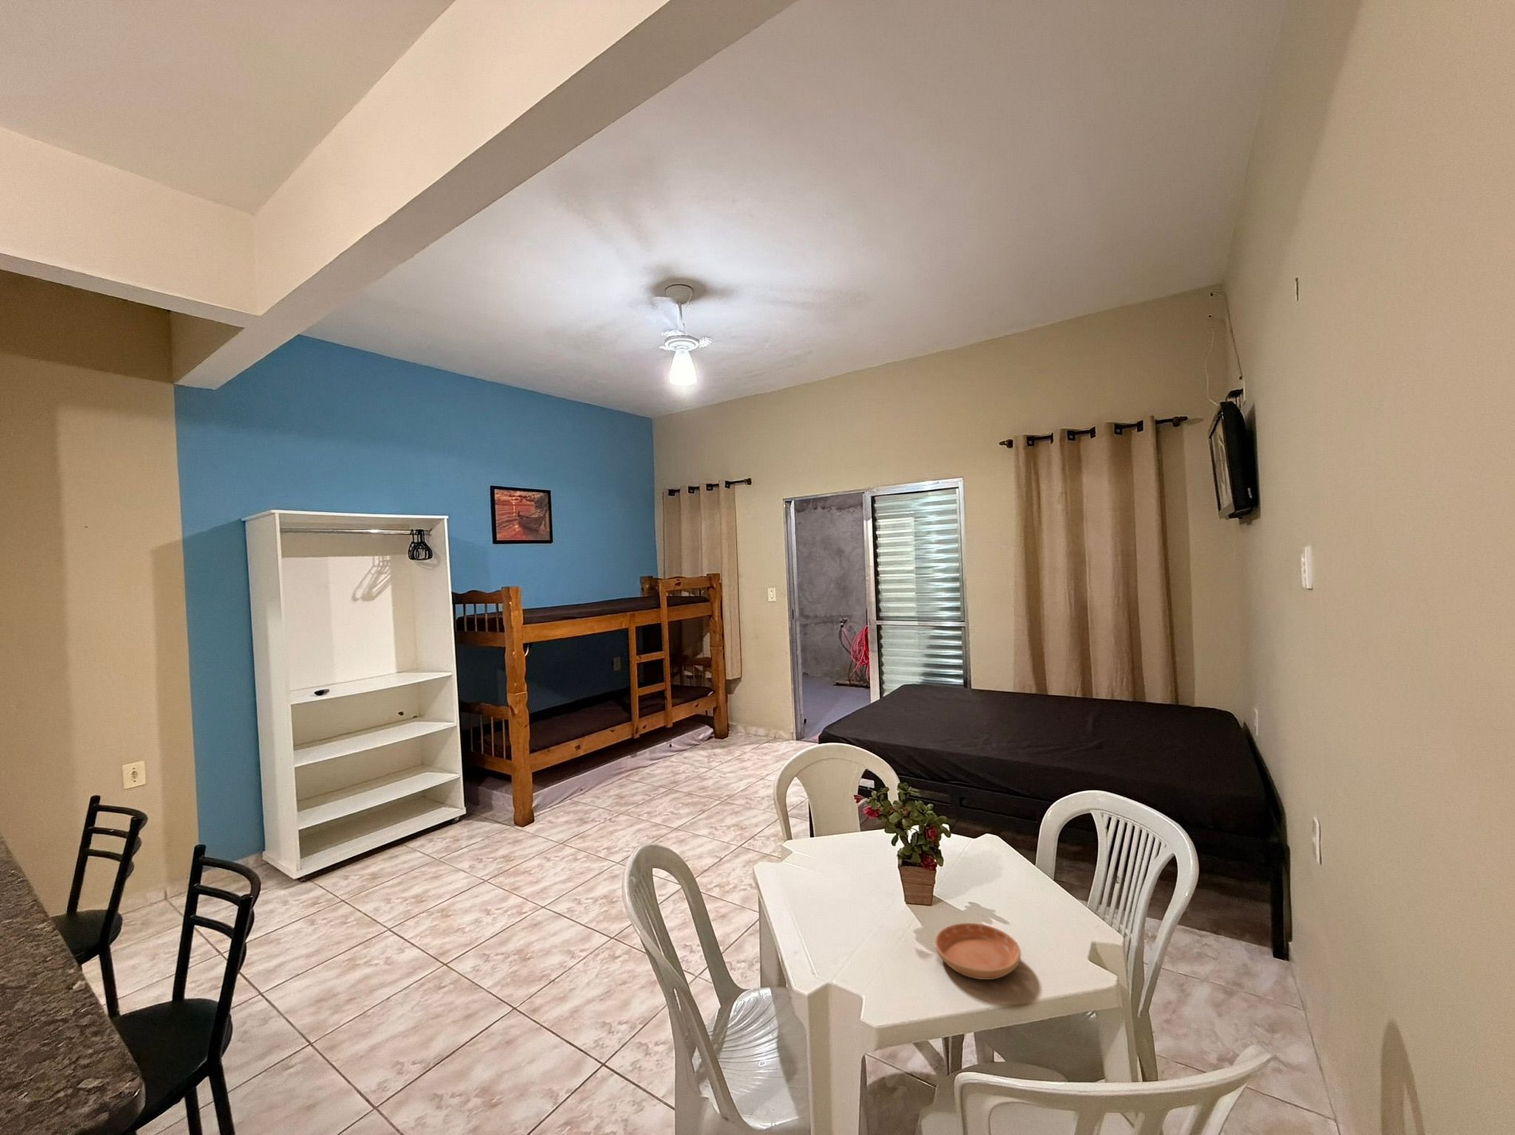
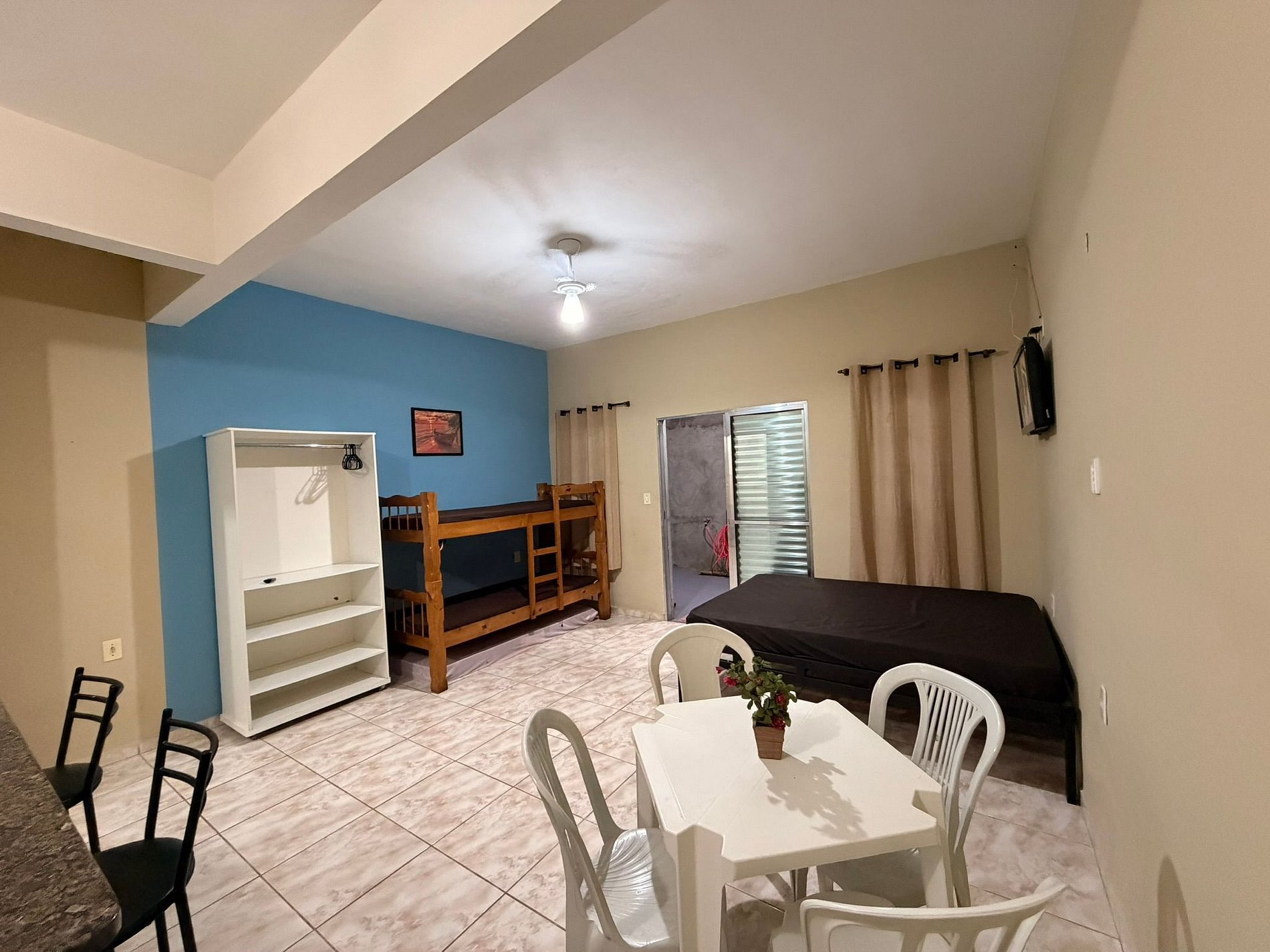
- saucer (977, 951)
